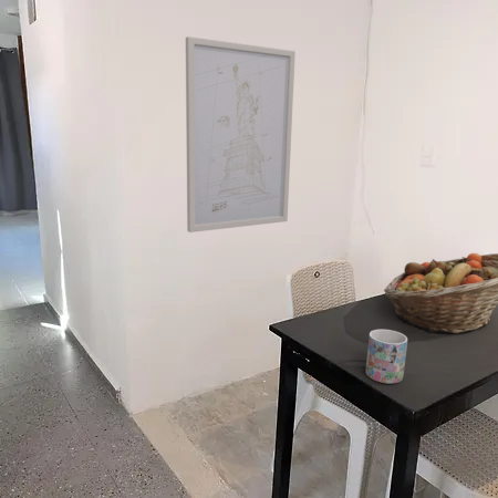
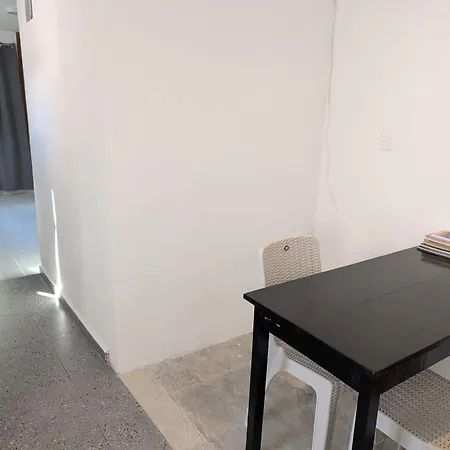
- wall art (241, 139)
- fruit basket (452, 286)
- mug (384, 353)
